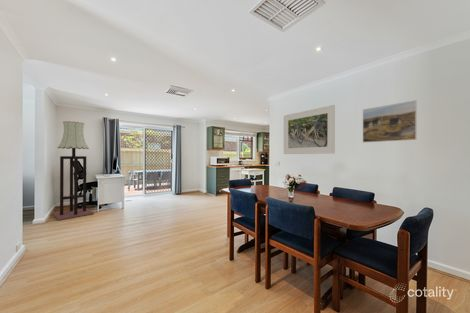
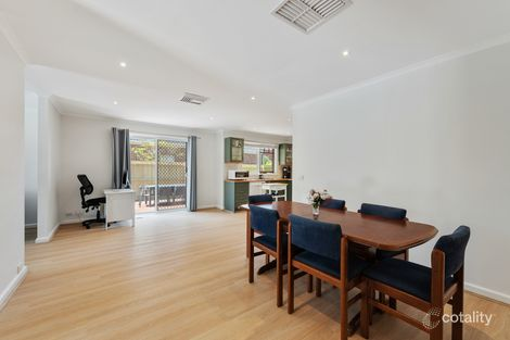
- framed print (306, 132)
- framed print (387, 123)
- floor lamp (74, 168)
